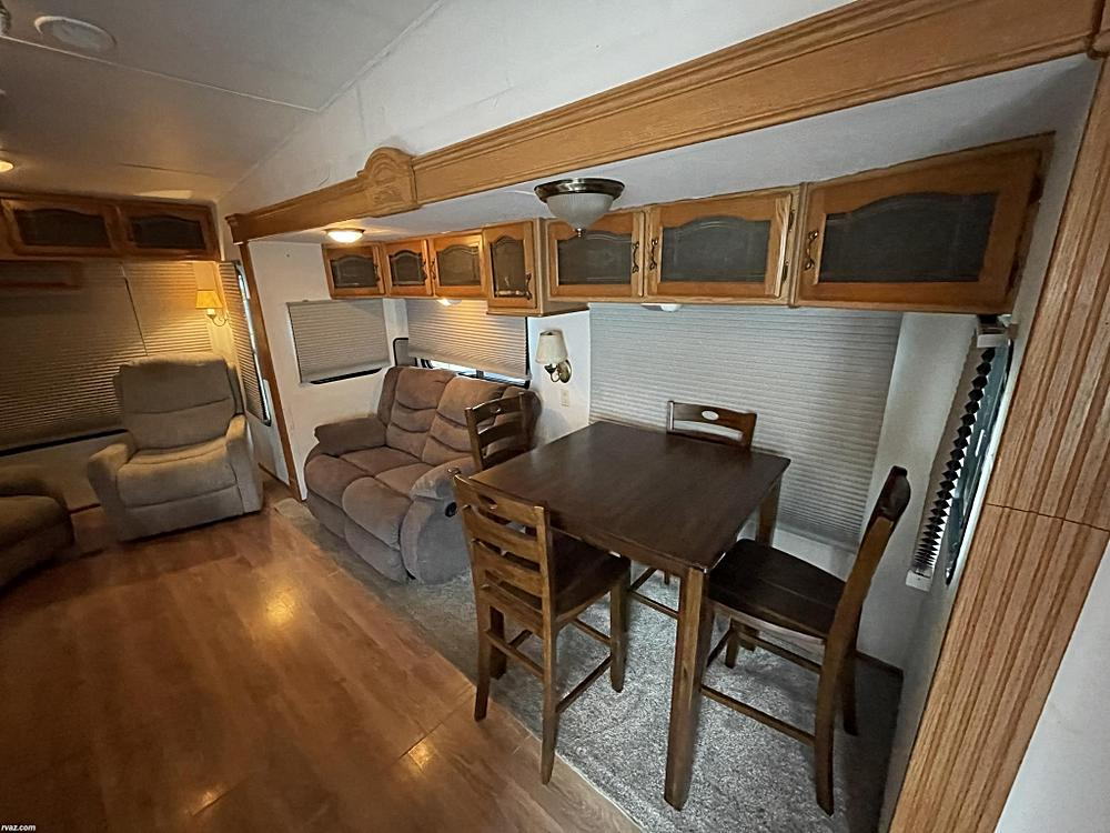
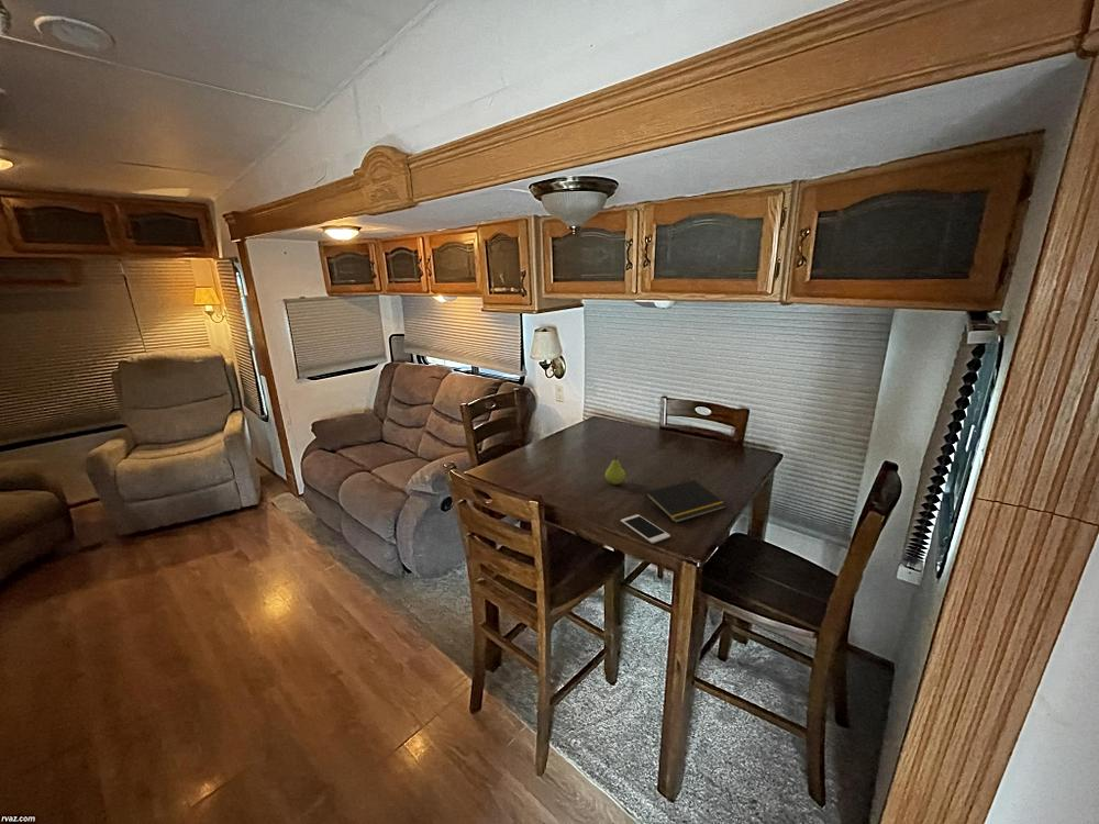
+ notepad (685, 499)
+ fruit (614, 469)
+ cell phone (644, 527)
